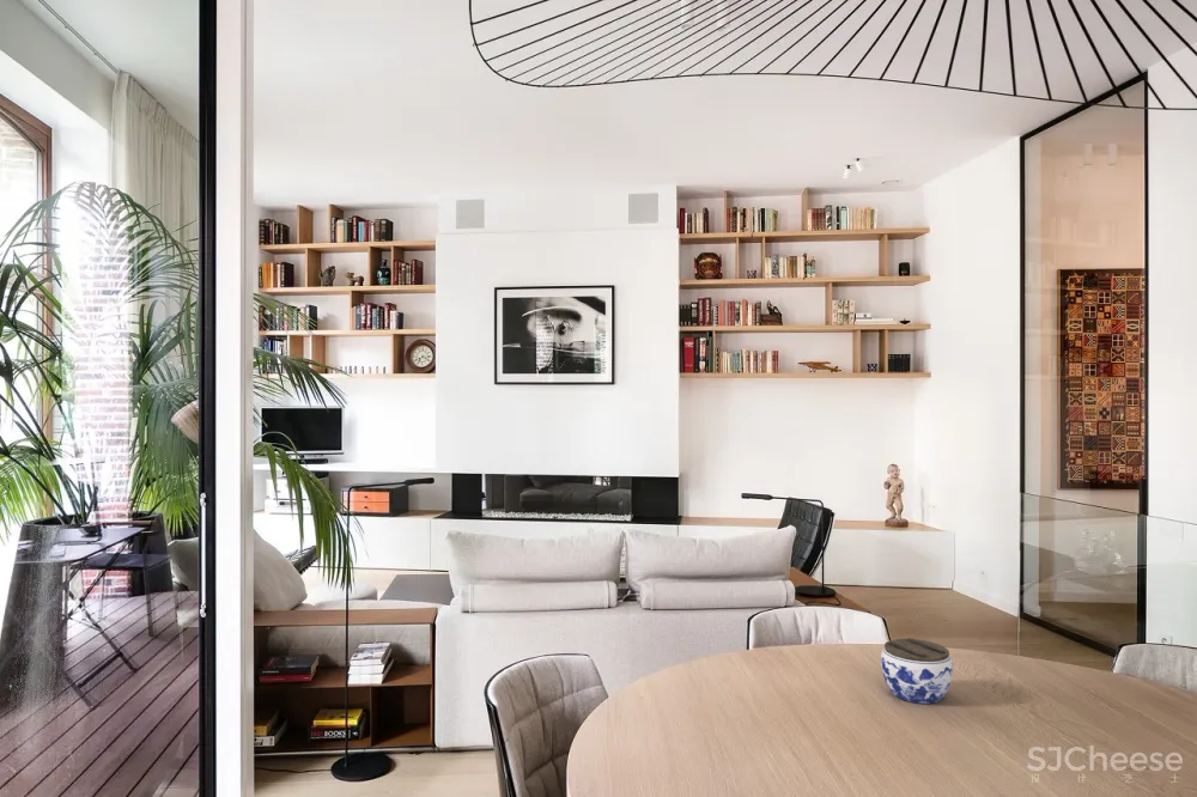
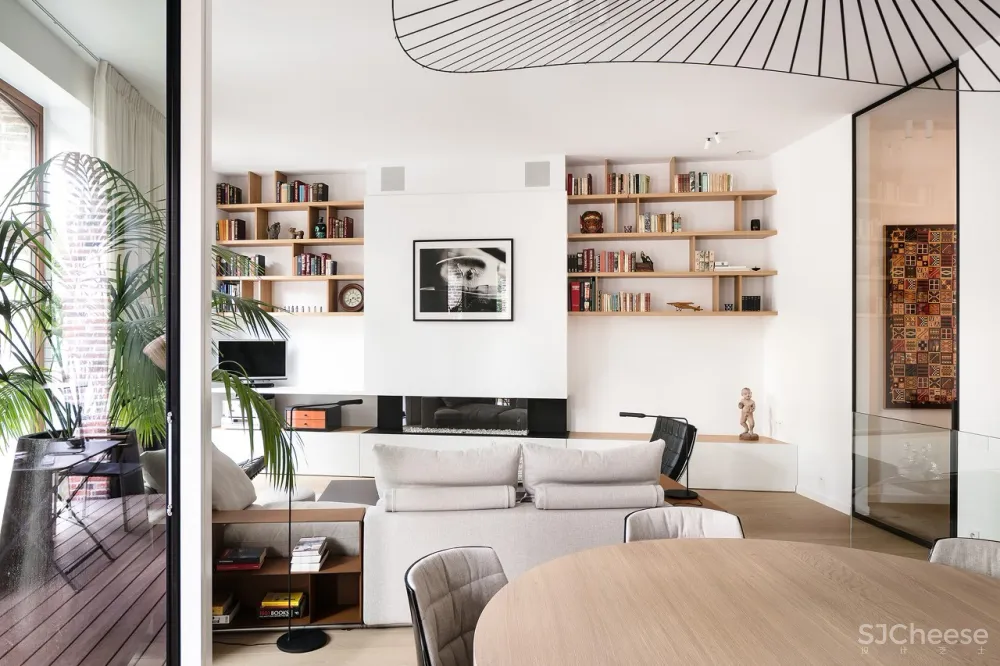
- jar (916, 670)
